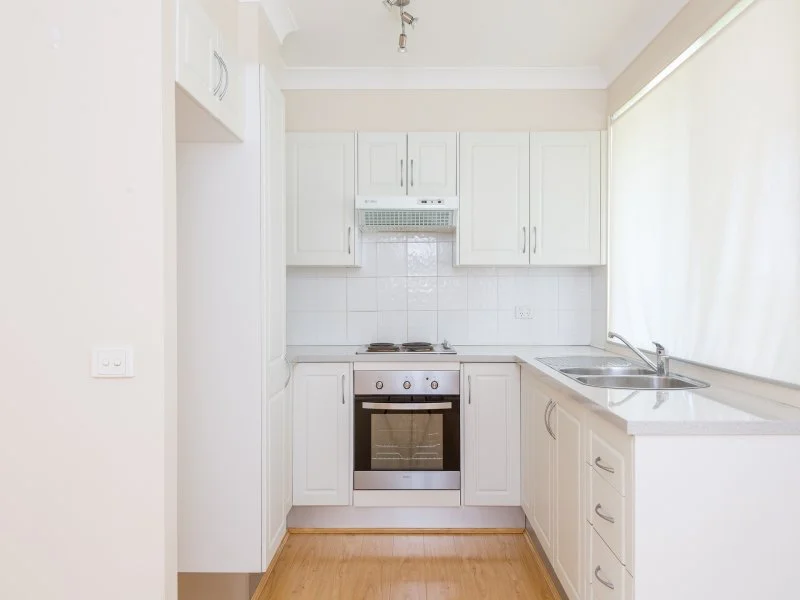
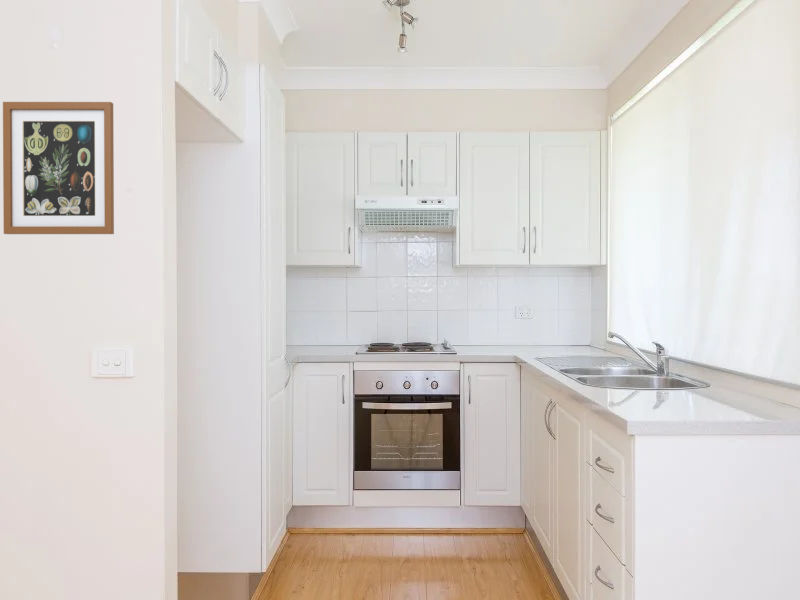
+ wall art (58, 168)
